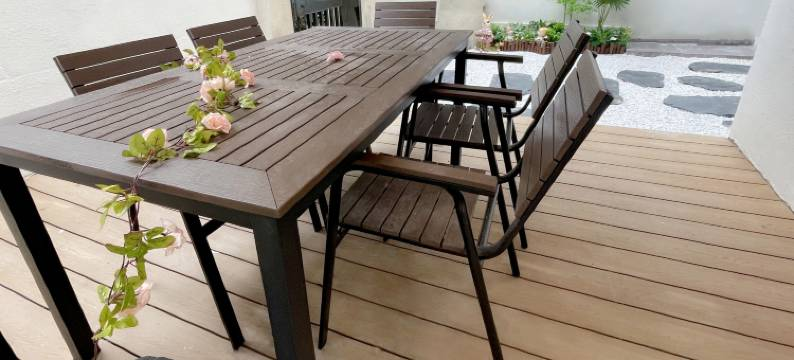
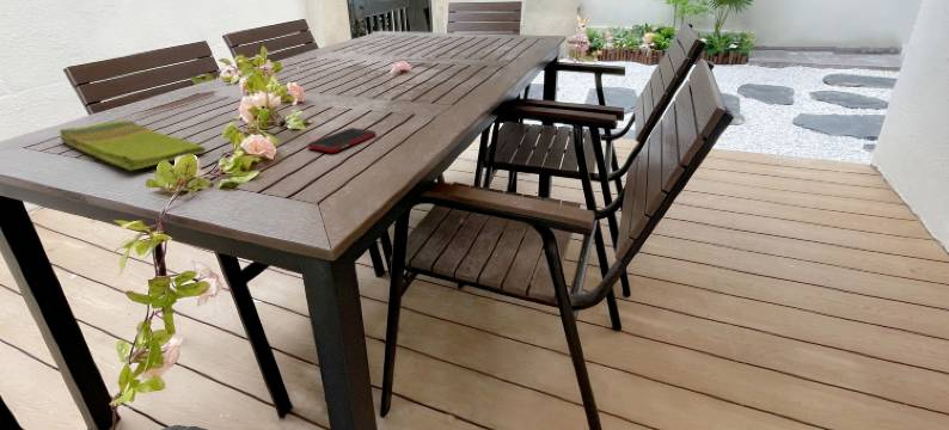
+ cell phone (343, 139)
+ dish towel (129, 140)
